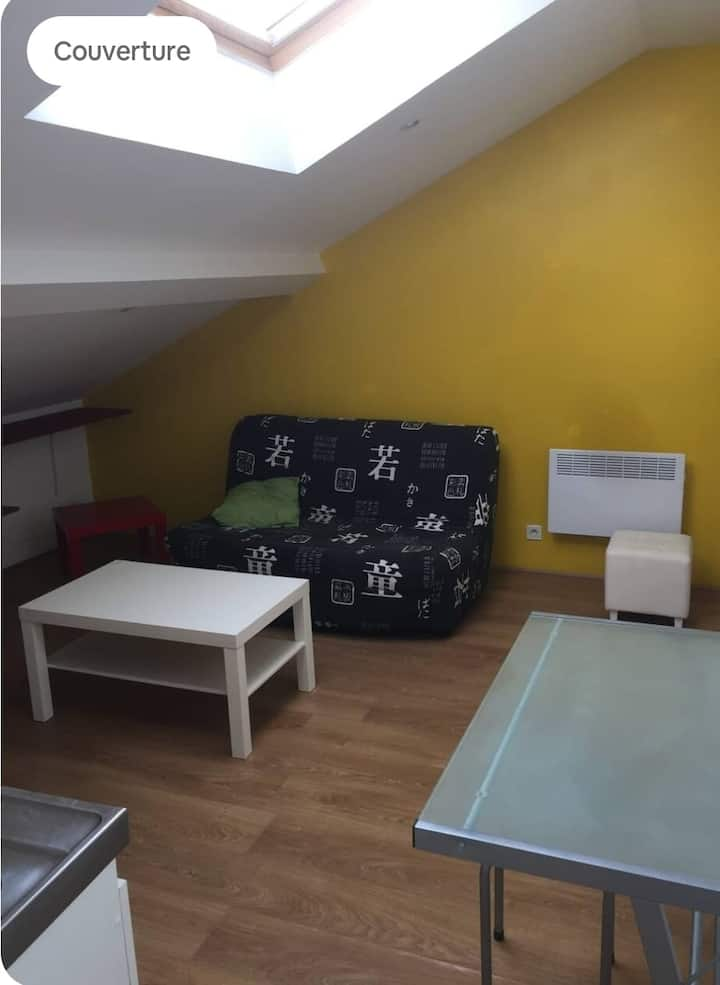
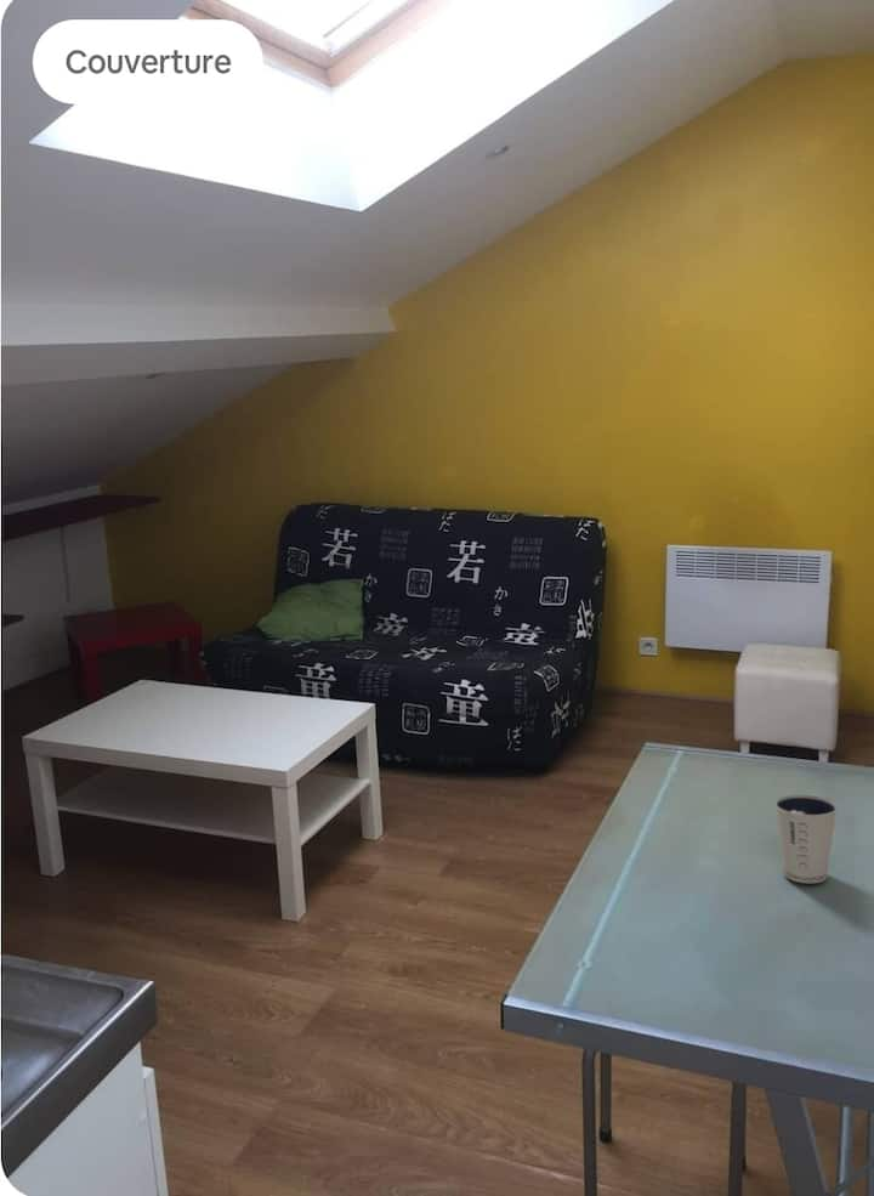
+ dixie cup (805, 840)
